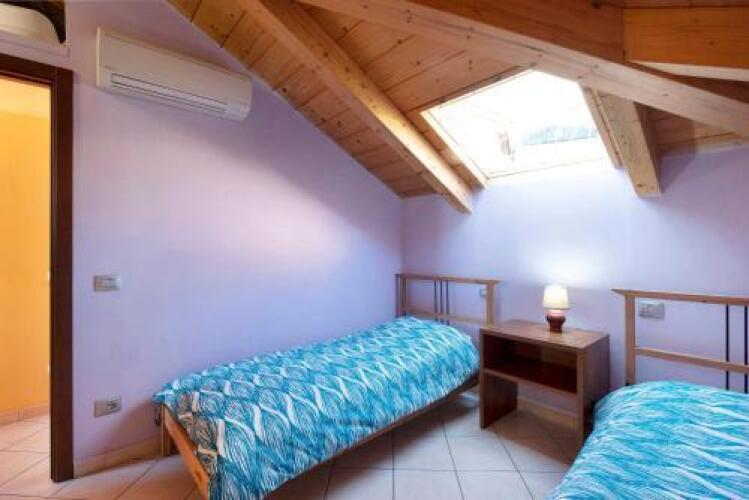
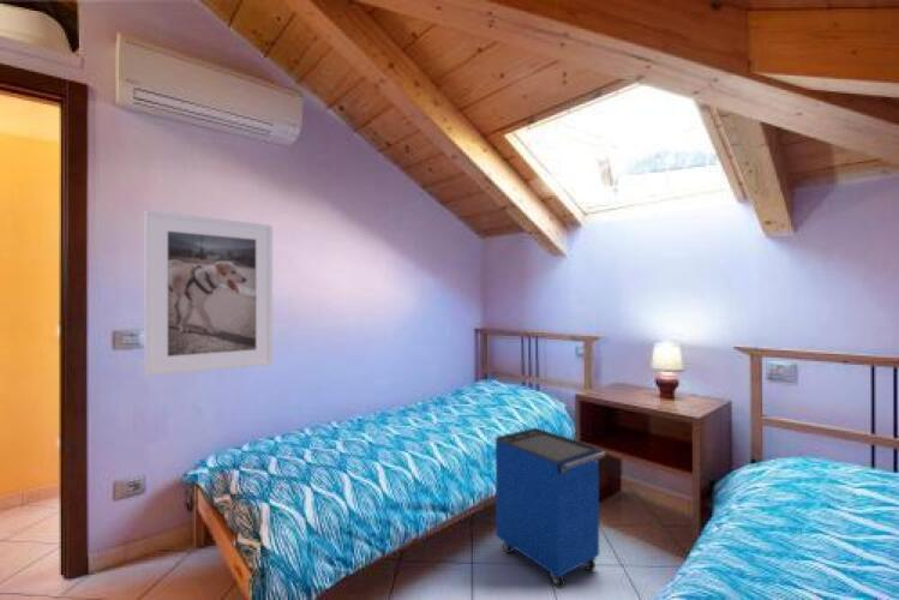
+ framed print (214, 294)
+ cabinet (549, 502)
